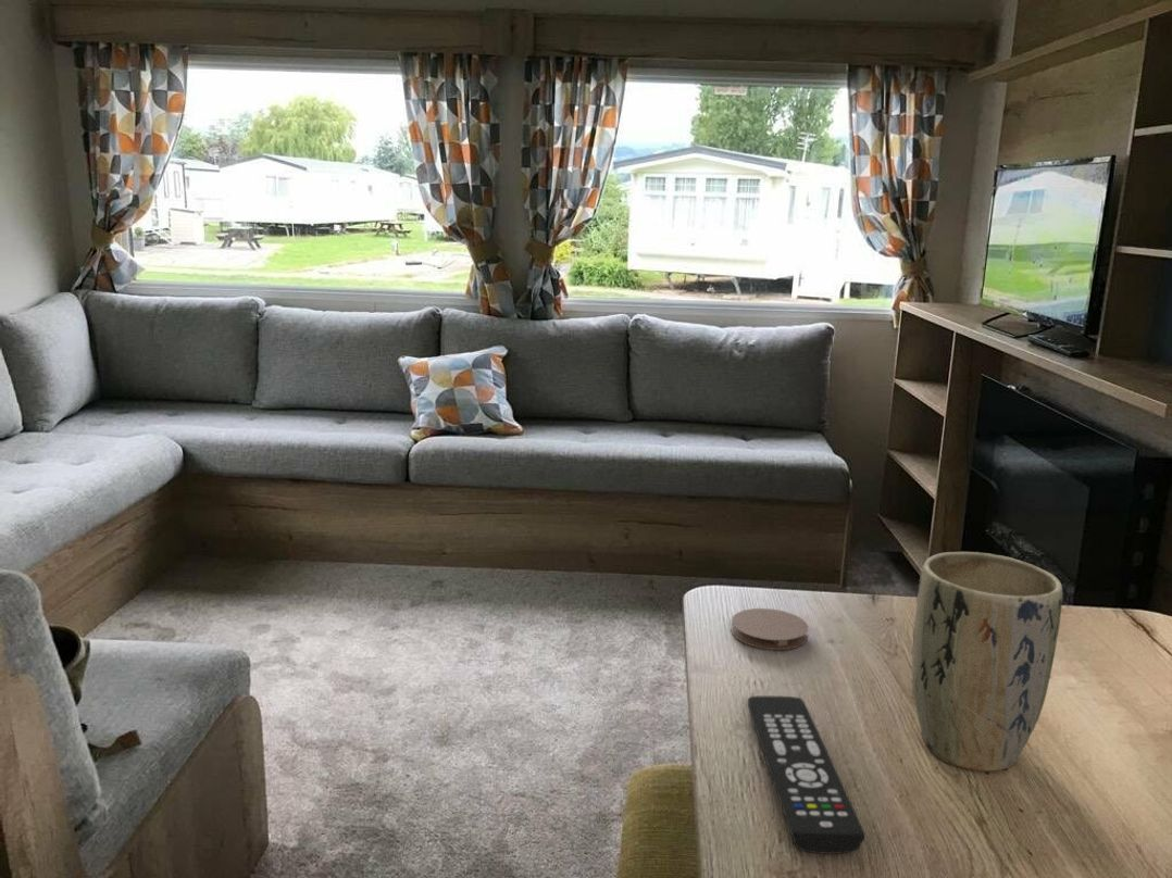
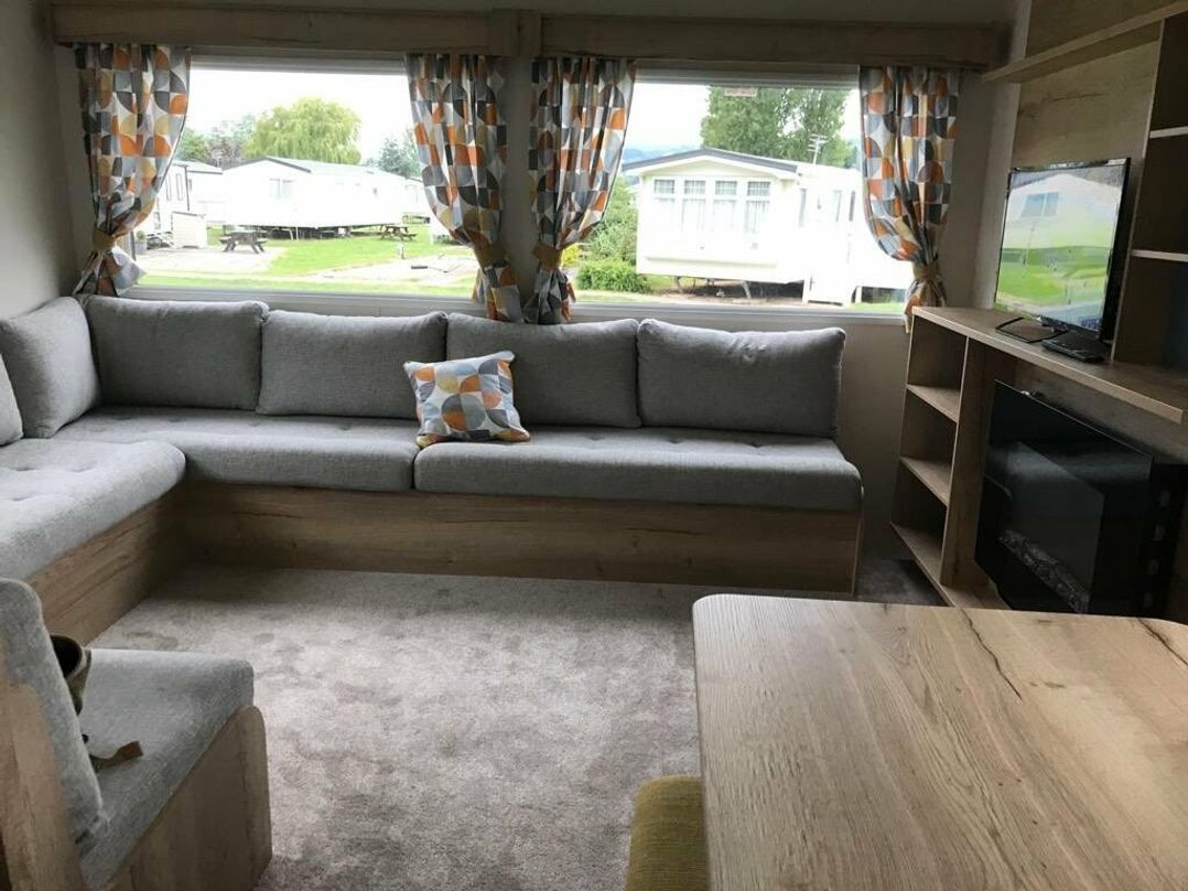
- remote control (798, 765)
- coaster (769, 628)
- plant pot (978, 662)
